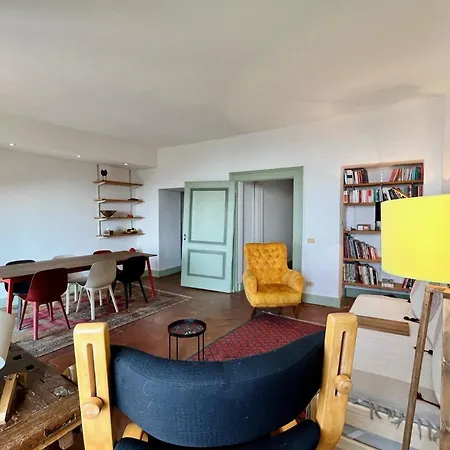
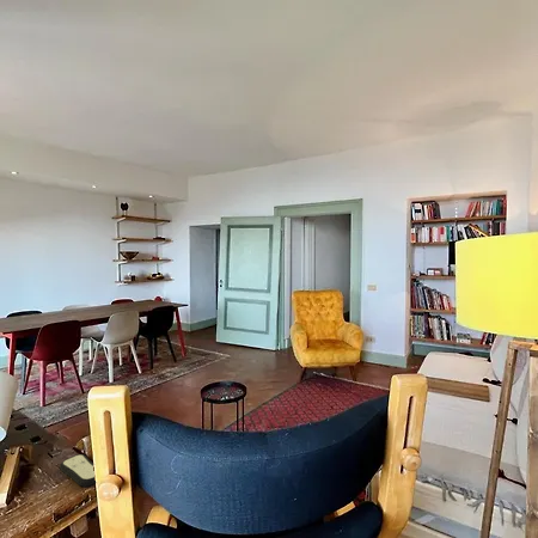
+ remote control (81, 469)
